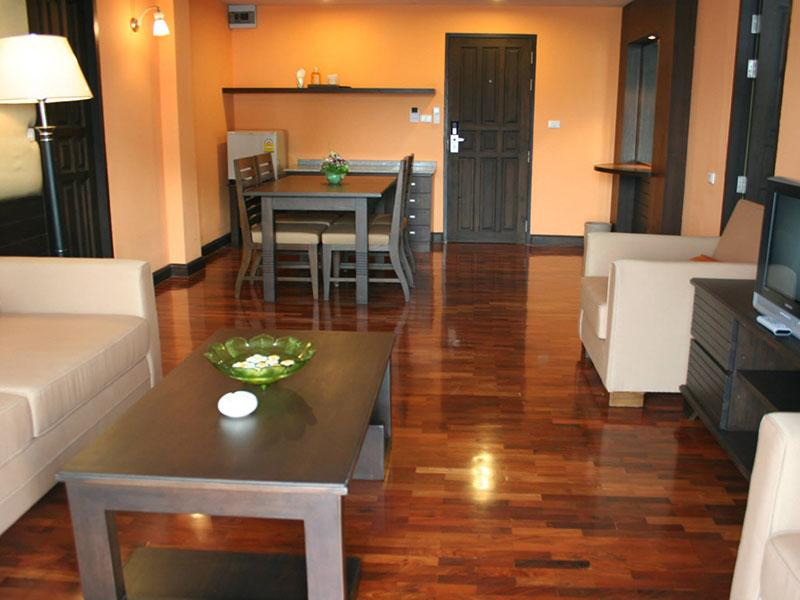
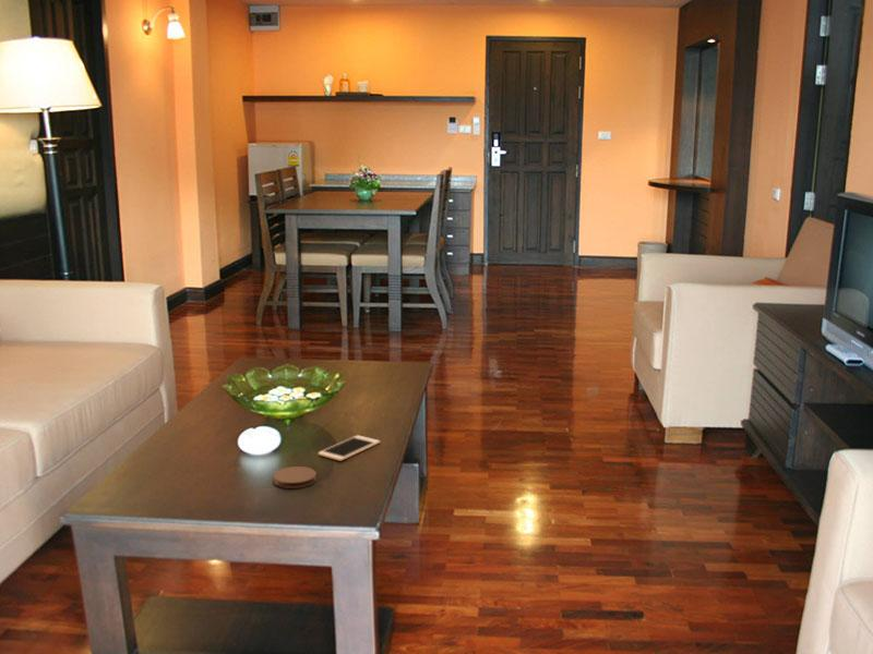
+ coaster (295, 476)
+ cell phone (349, 447)
